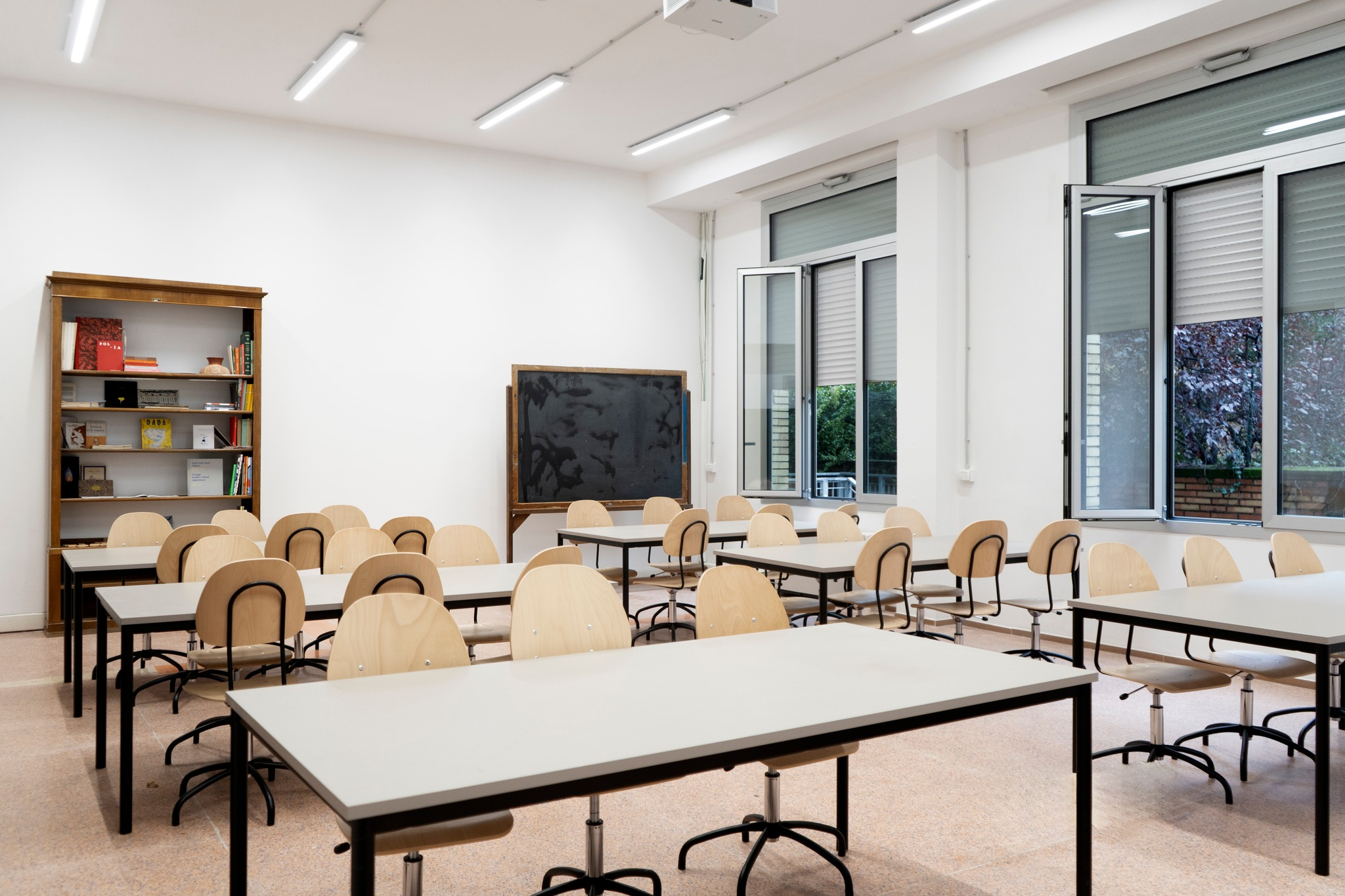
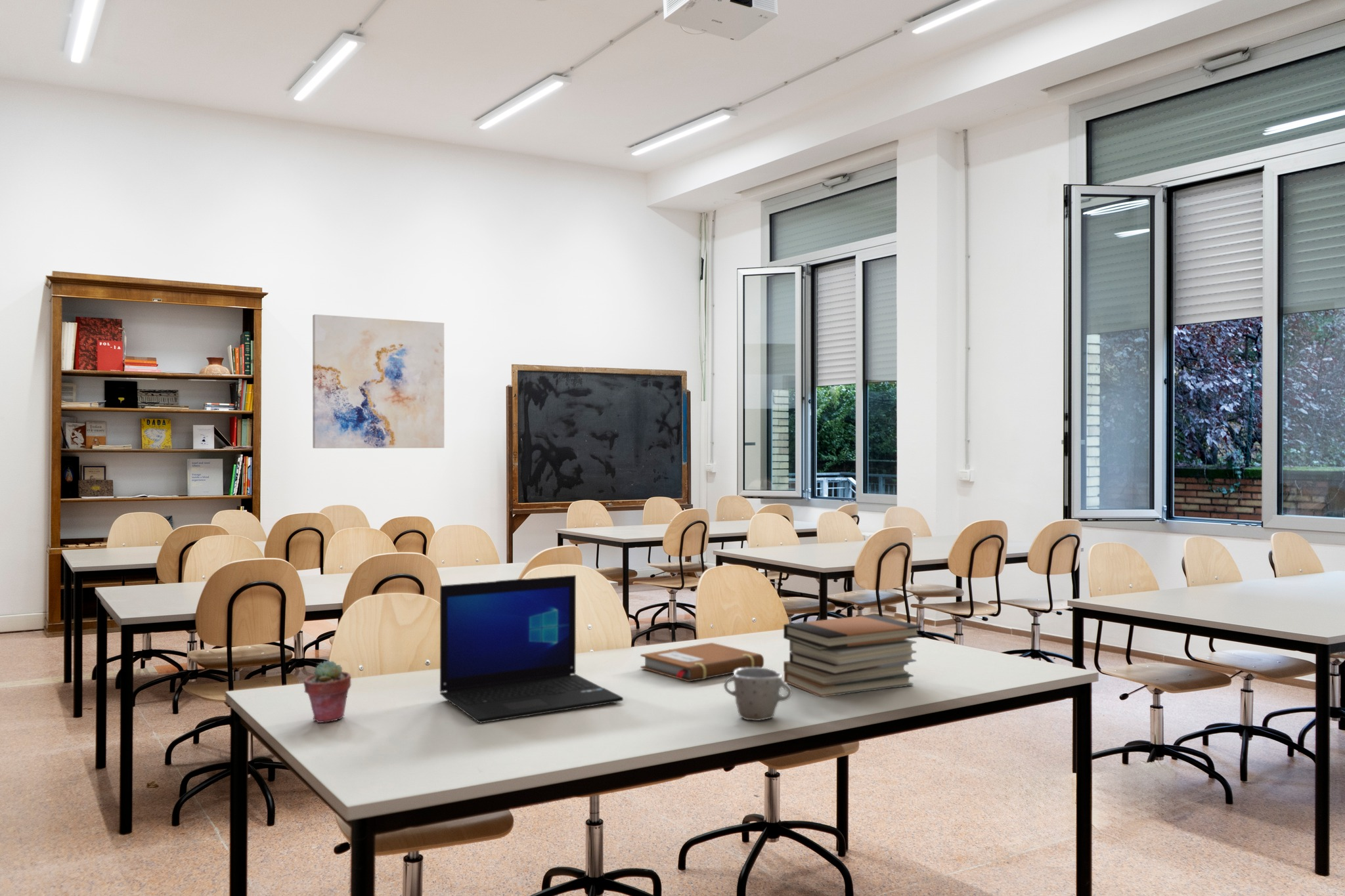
+ laptop (530, 643)
+ potted succulent (328, 689)
+ wall art (380, 383)
+ mug (757, 694)
+ book stack (851, 654)
+ notebook (700, 661)
